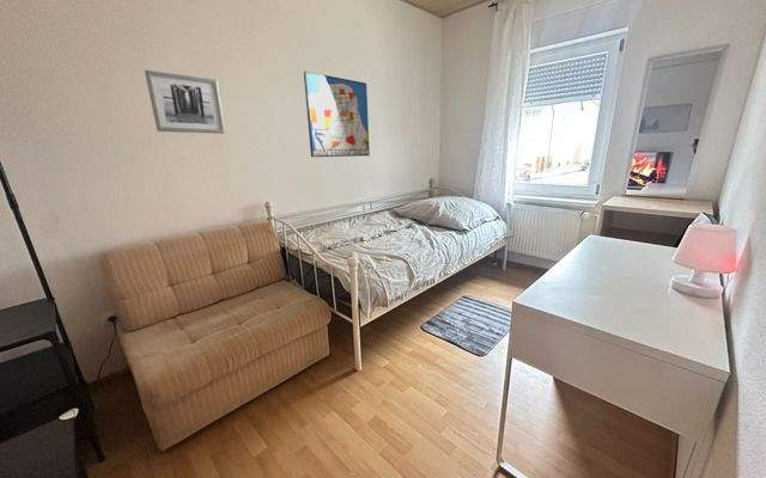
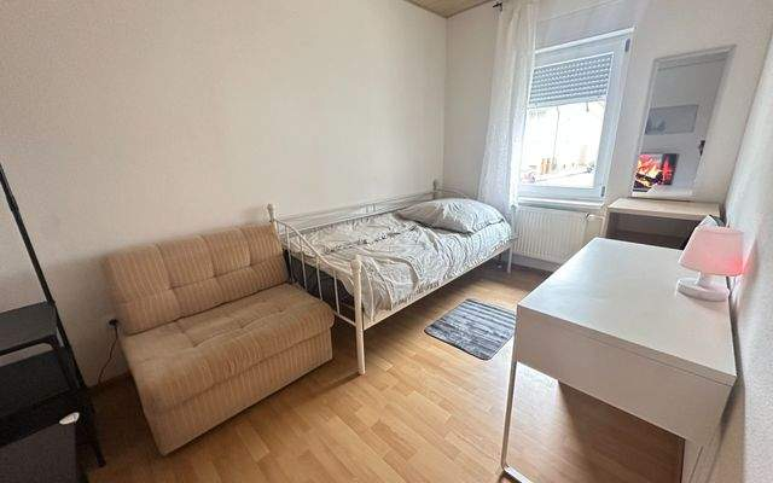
- wall art (340, 117)
- wall art (188, 104)
